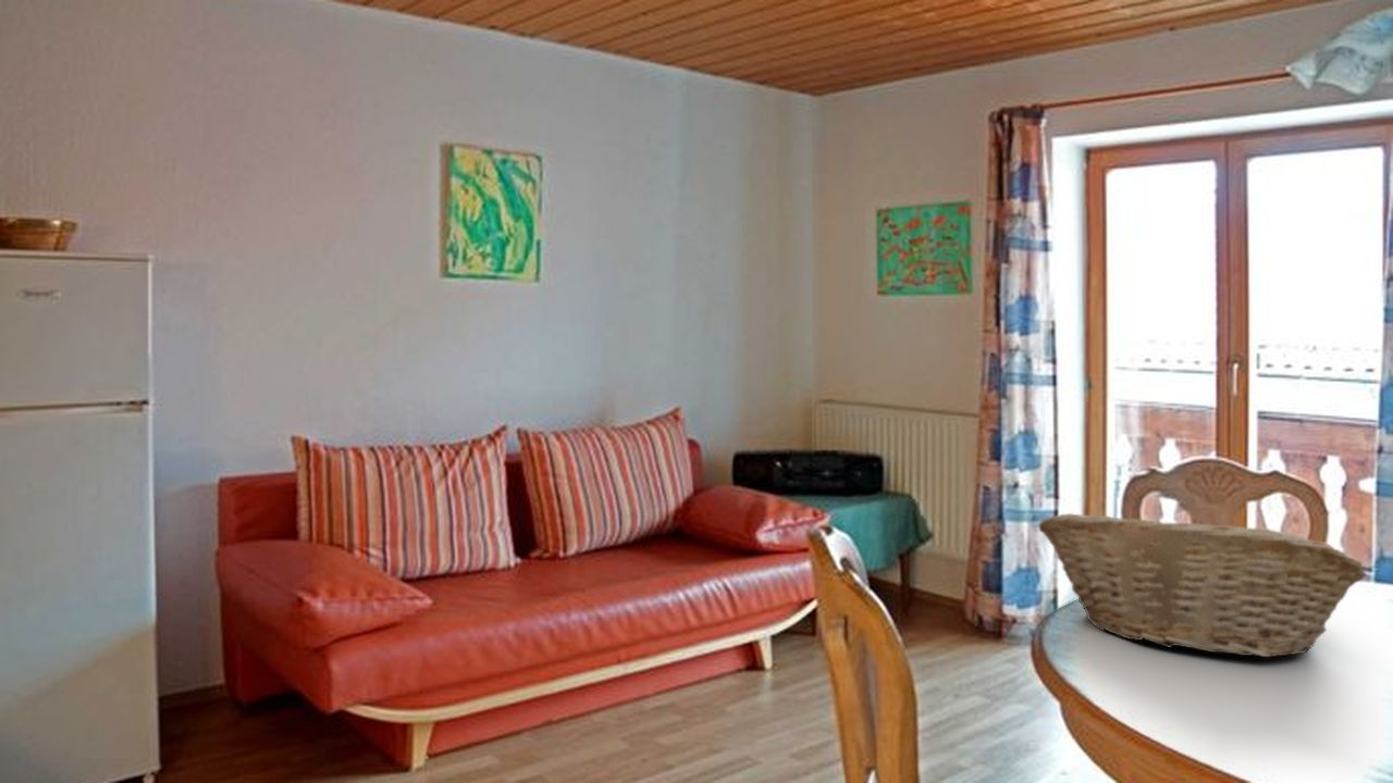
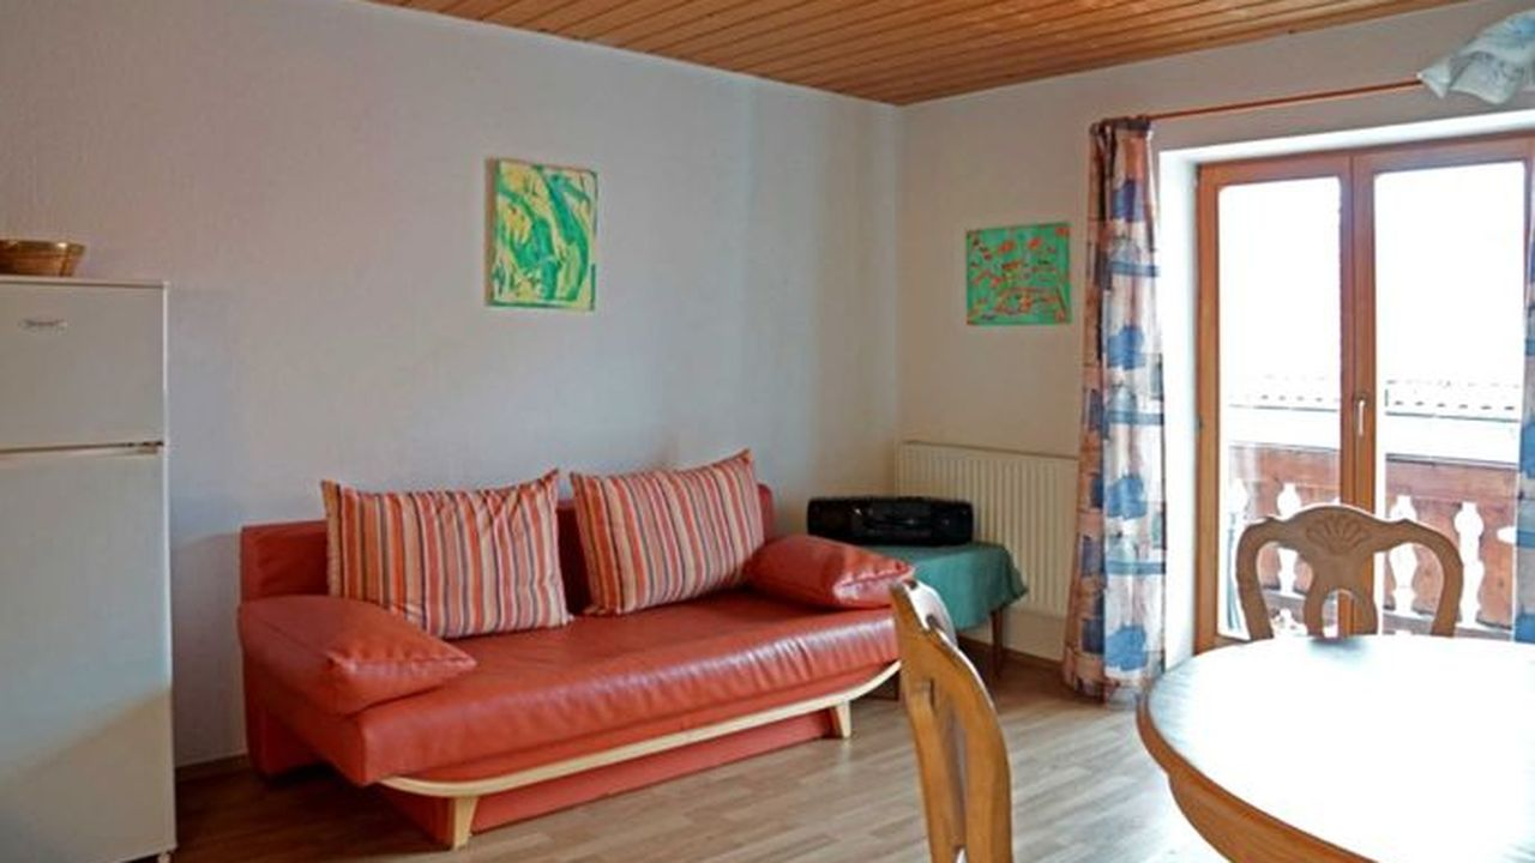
- fruit basket (1191, 572)
